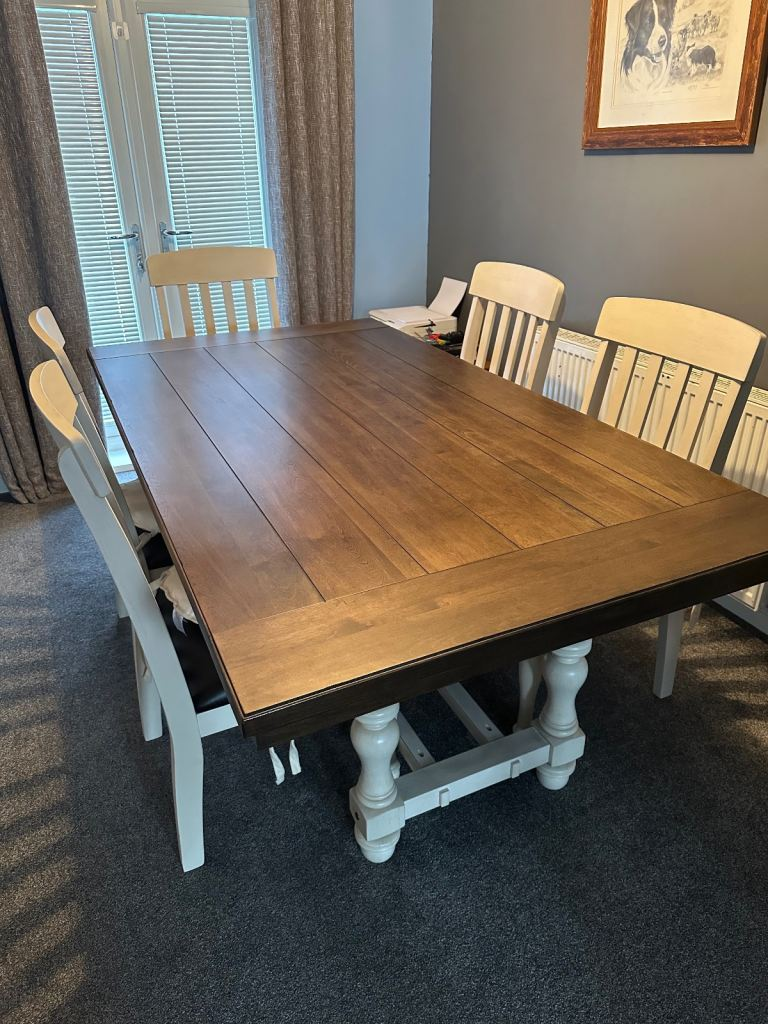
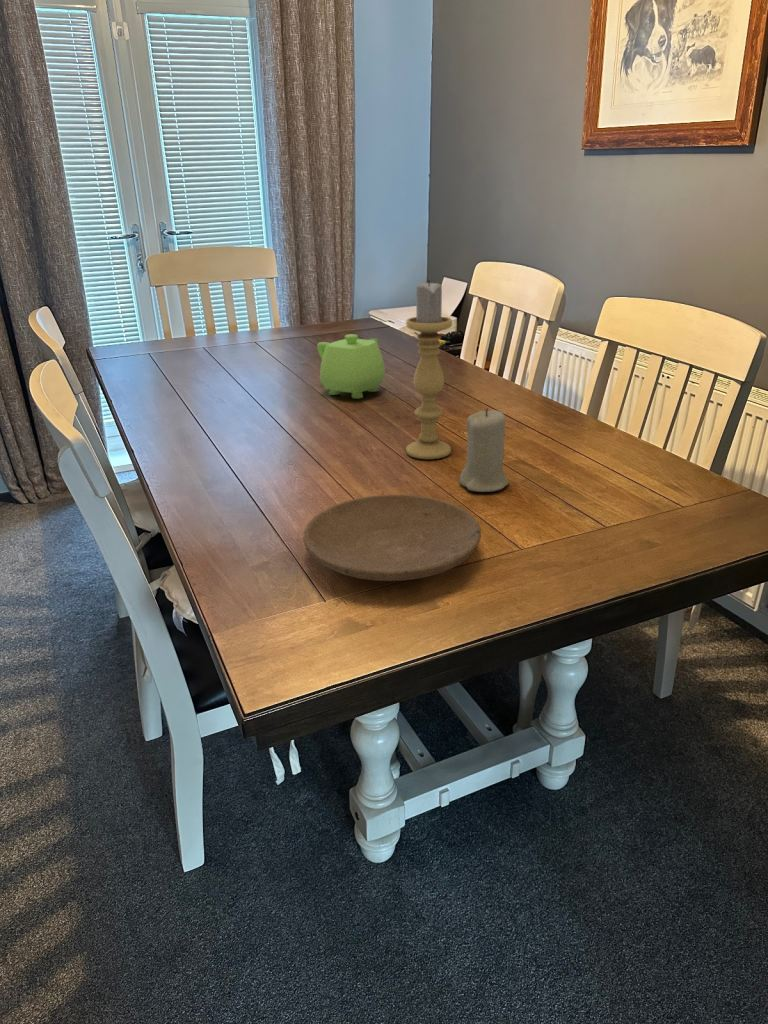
+ candle holder (428, 369)
+ candle (486, 447)
+ teapot (351, 361)
+ plate (392, 541)
